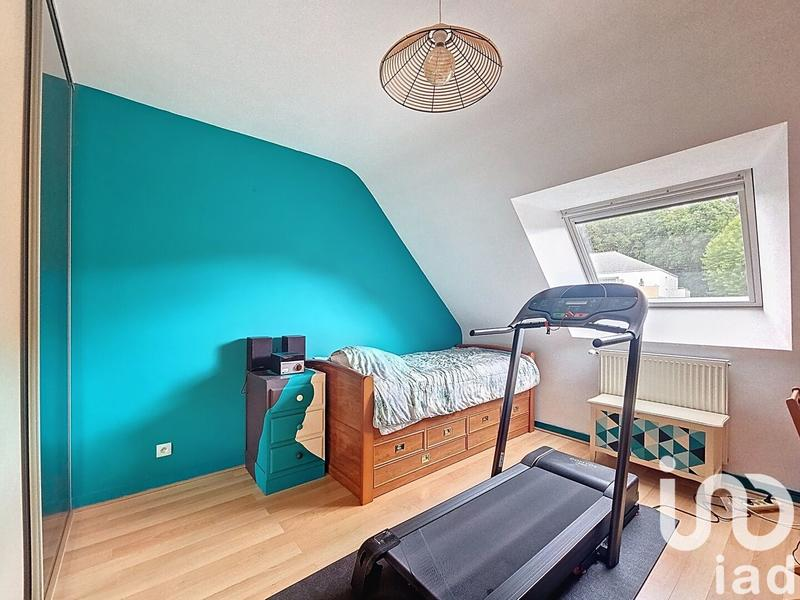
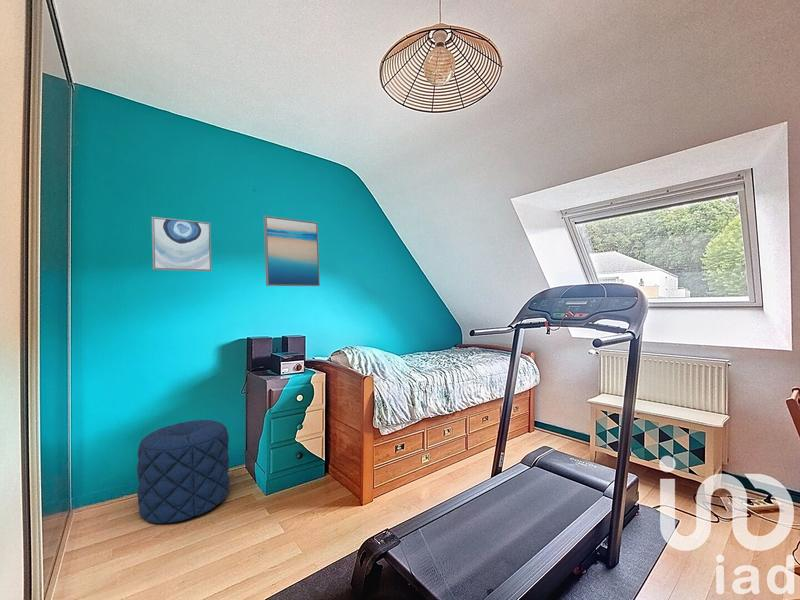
+ wall art (182, 245)
+ wall art (292, 252)
+ pouf (185, 464)
